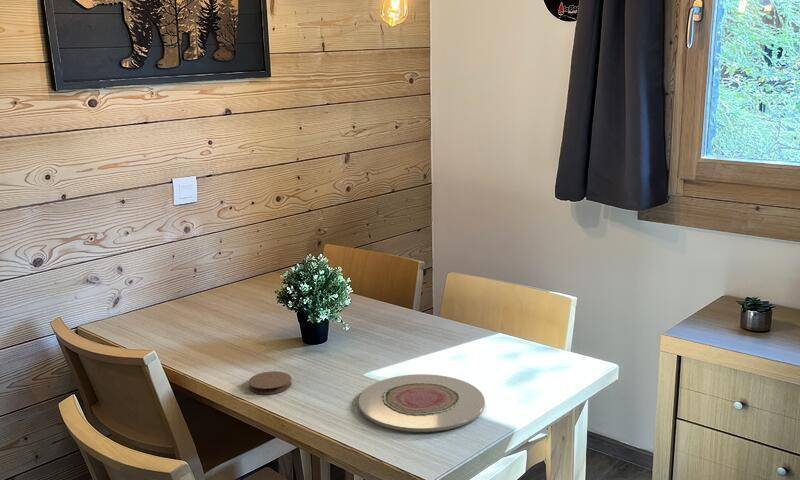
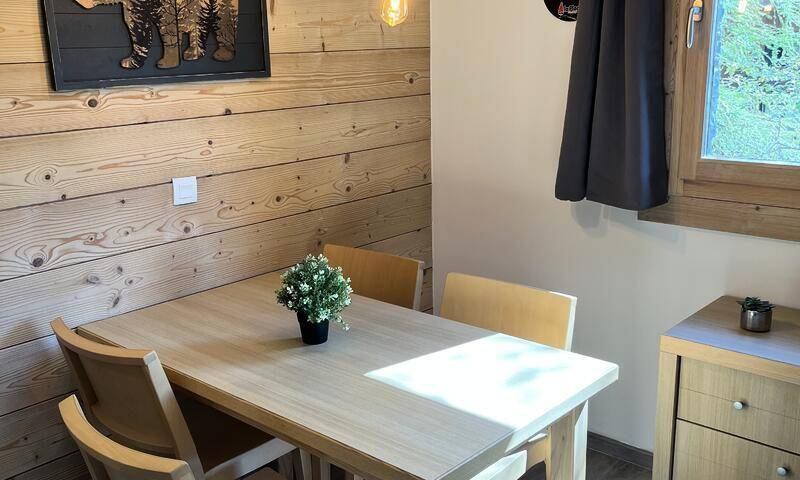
- plate (421, 400)
- coaster (270, 382)
